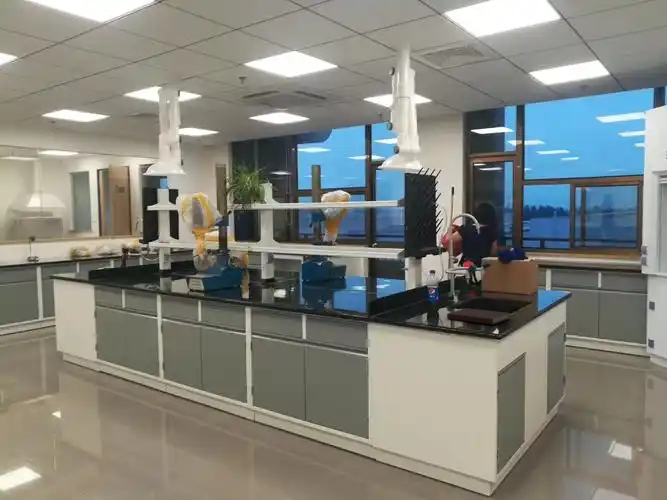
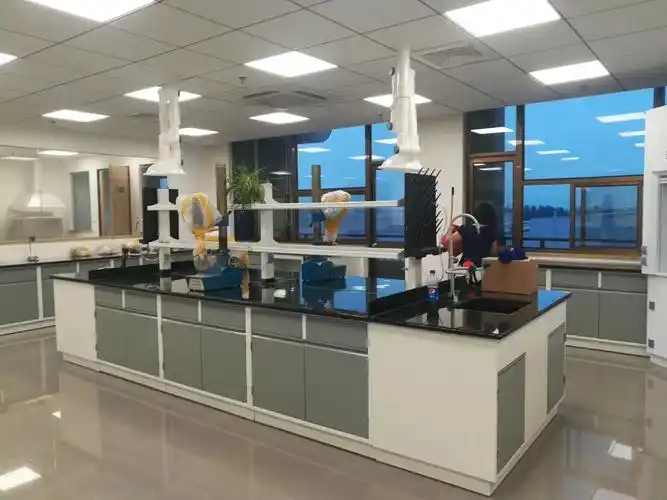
- notebook (478, 316)
